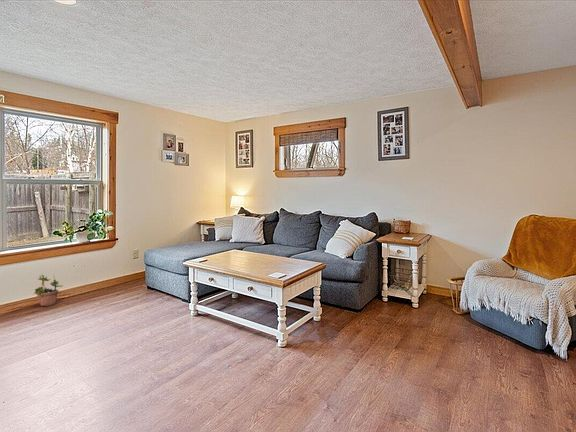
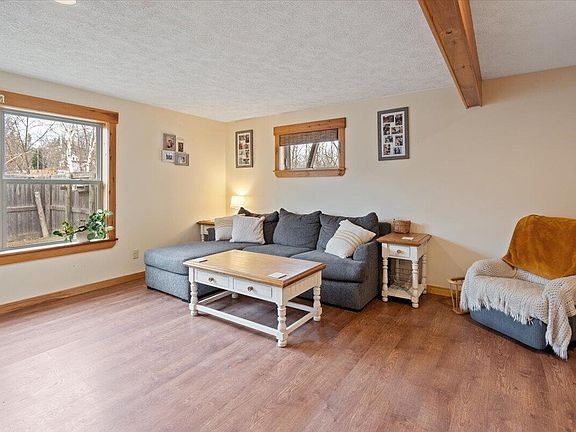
- potted plant (46, 288)
